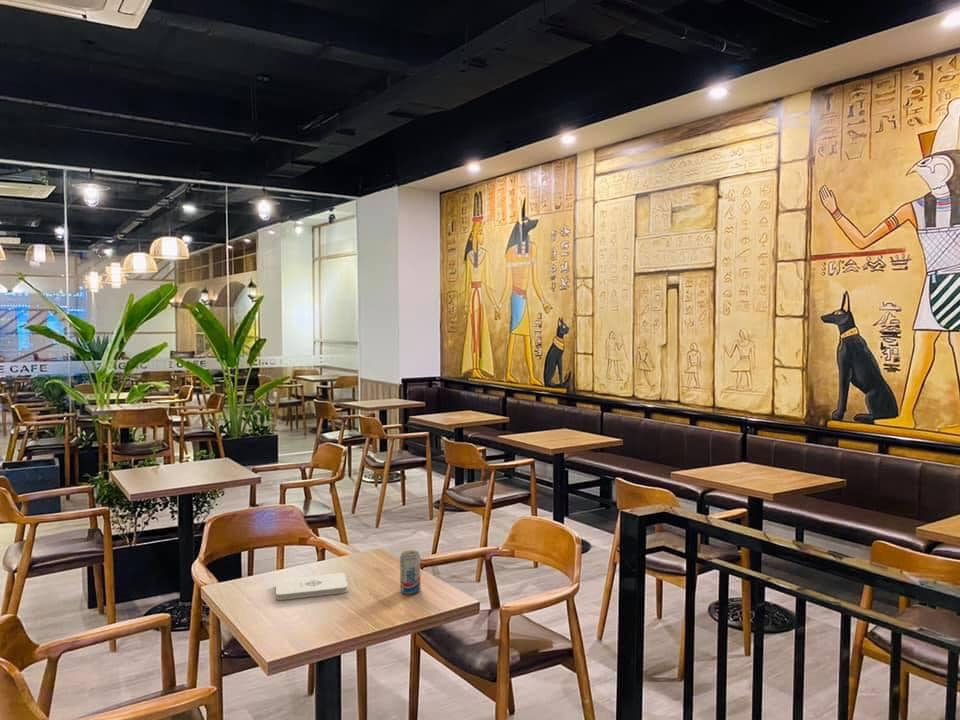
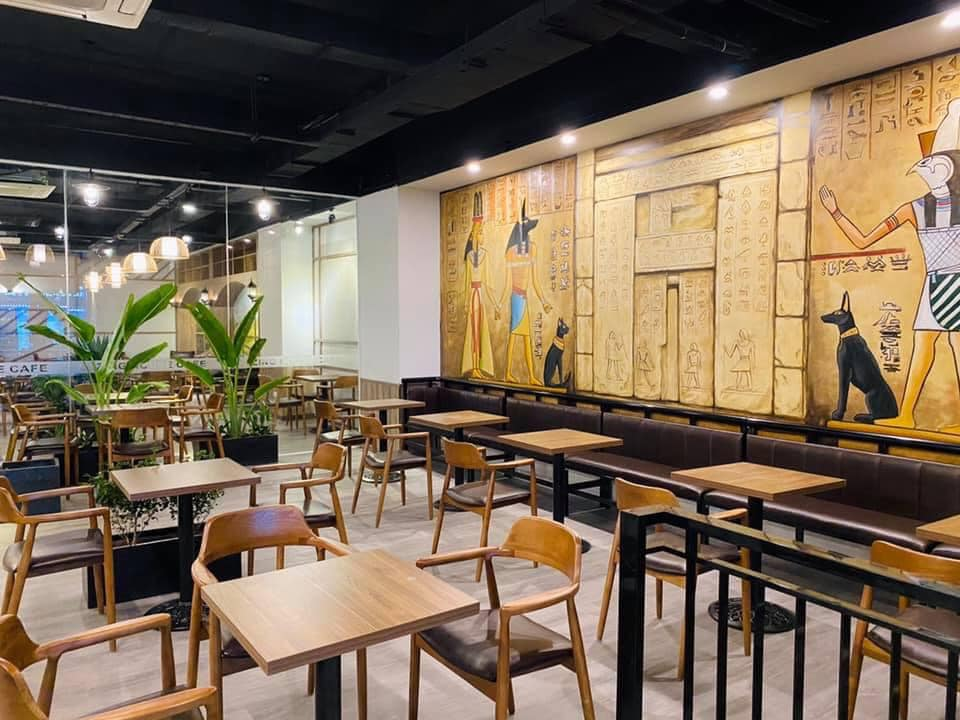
- notepad (311, 586)
- beverage can (410, 571)
